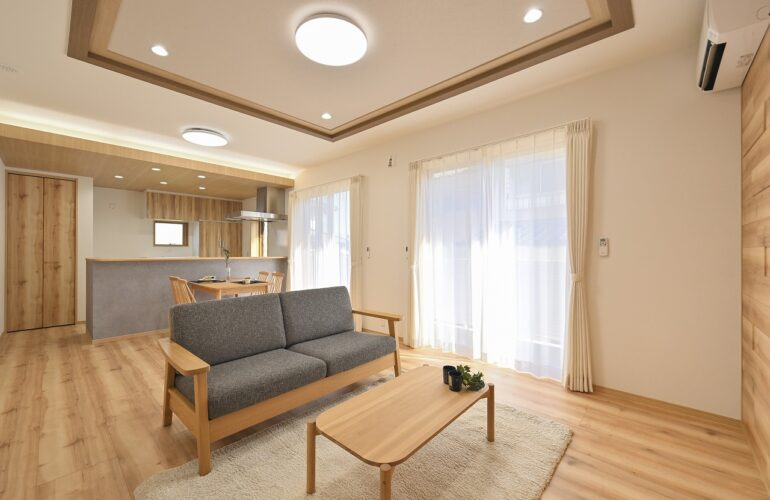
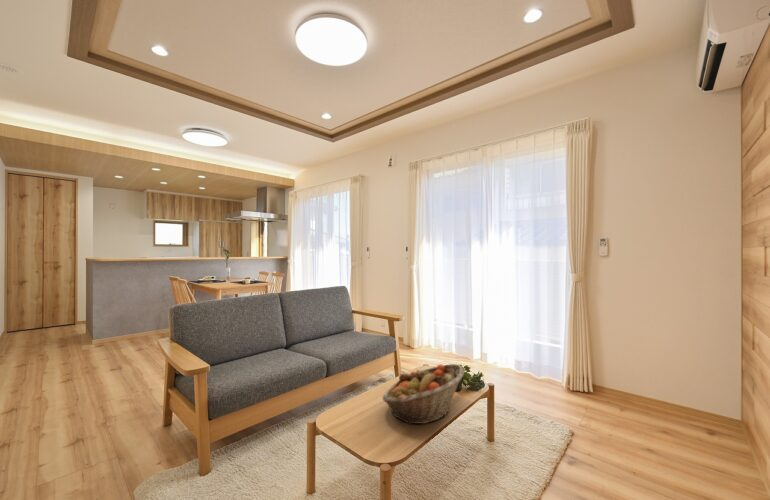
+ fruit basket (424, 389)
